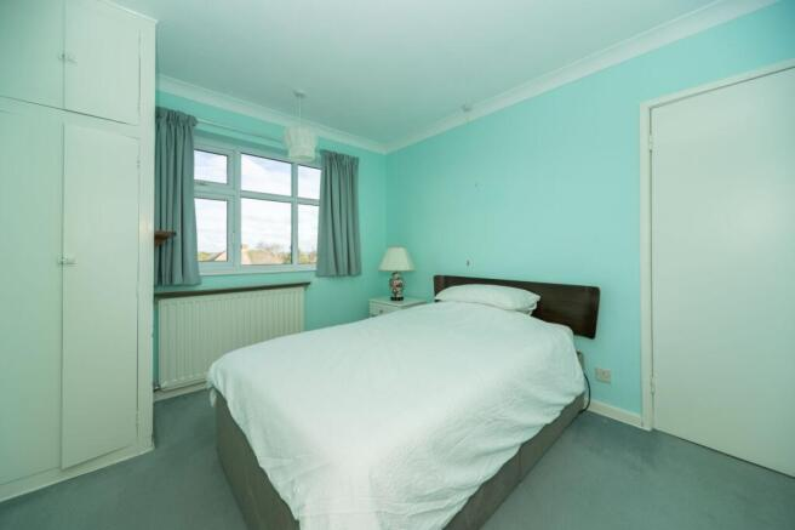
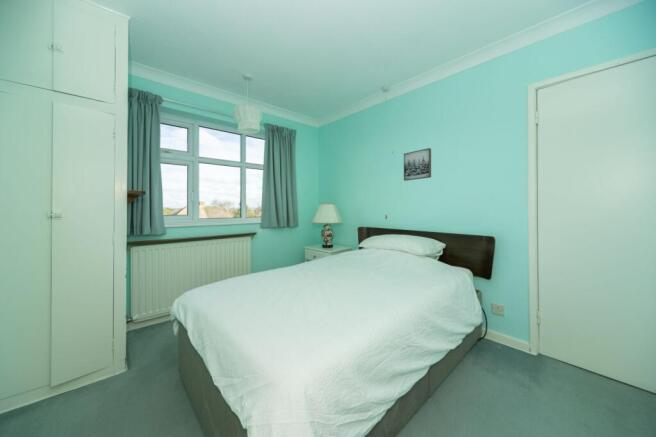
+ wall art (416, 165)
